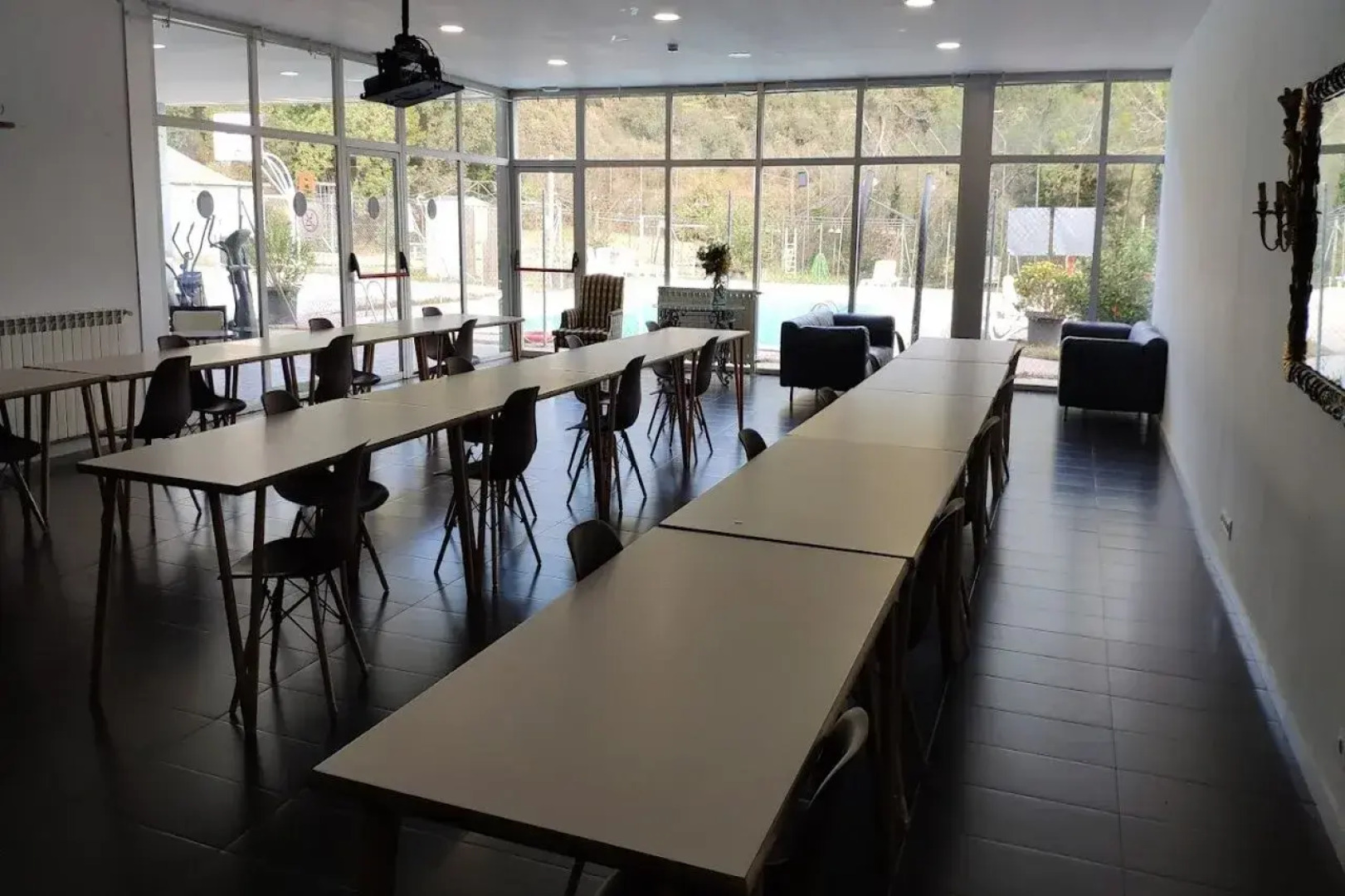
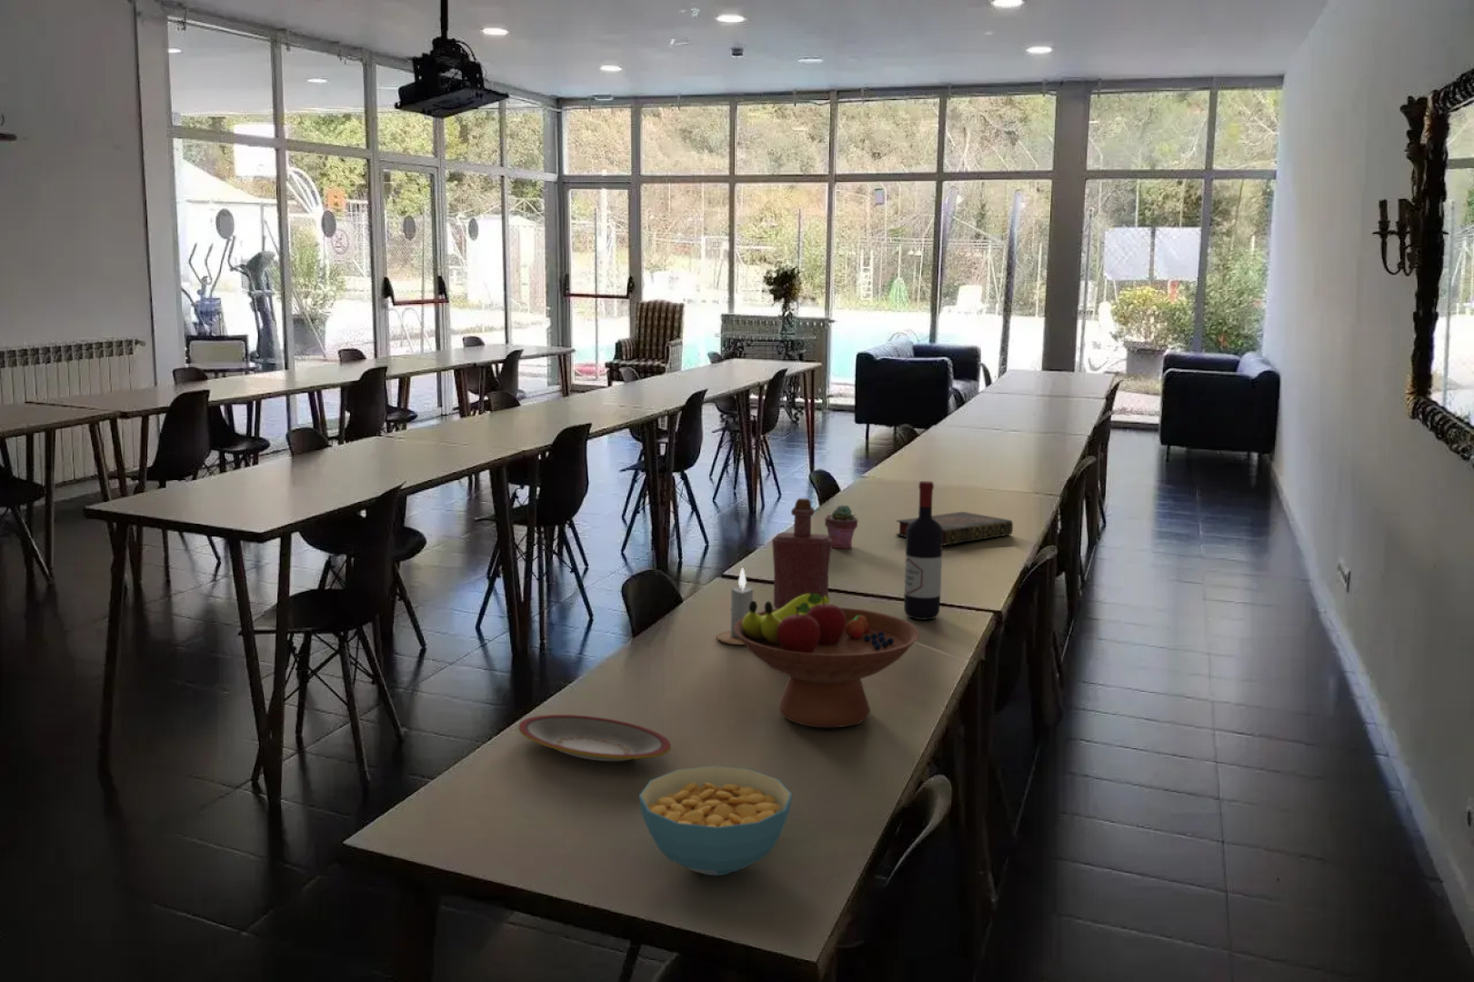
+ candle (741, 602)
+ wine bottle (924, 549)
+ book (953, 527)
+ fruit bowl (825, 654)
+ plate (593, 741)
+ bottle (801, 553)
+ potted succulent (842, 526)
+ cereal bowl (715, 830)
